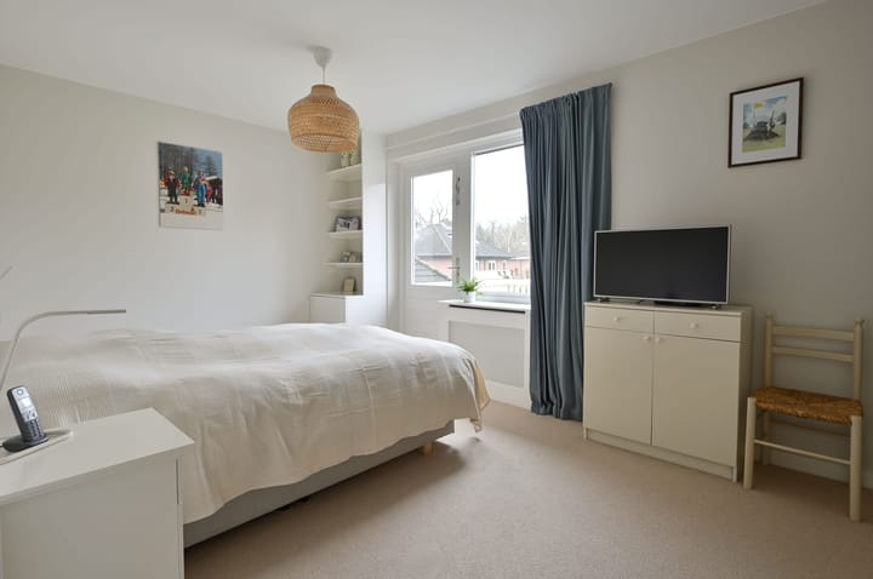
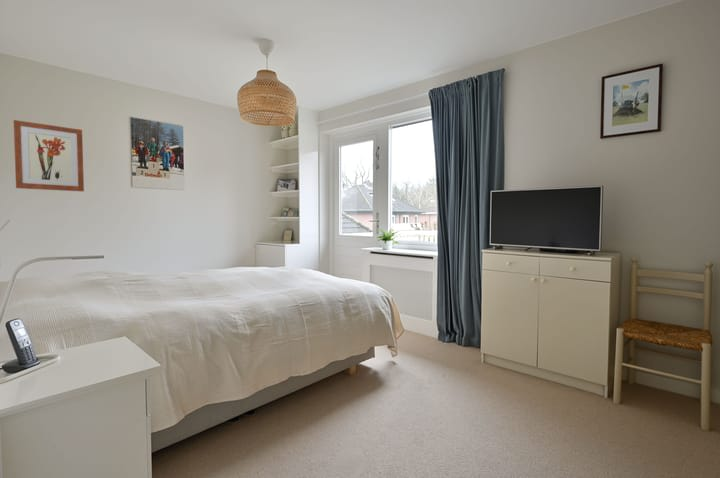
+ wall art (50, 157)
